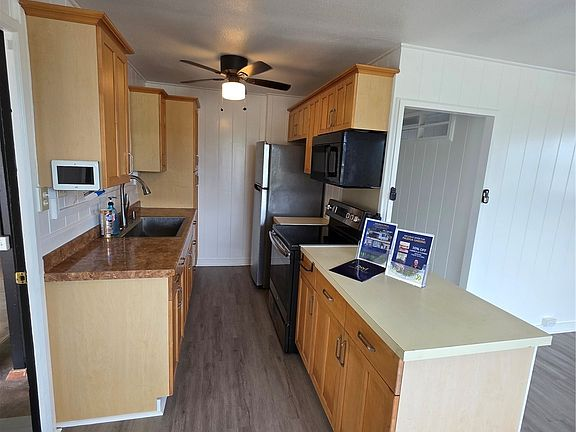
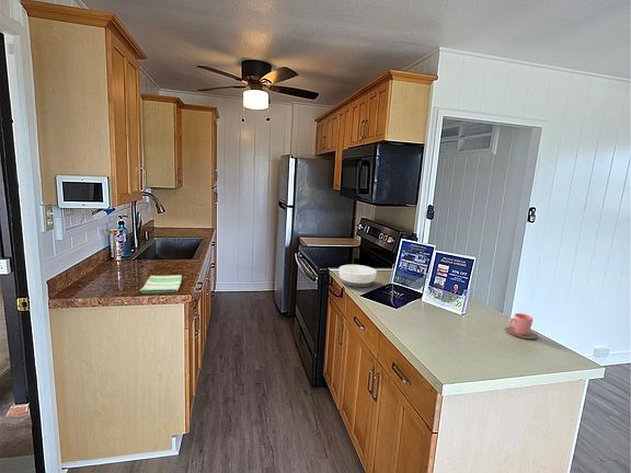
+ cup (521, 324)
+ bowl (357, 276)
+ dish towel (162, 282)
